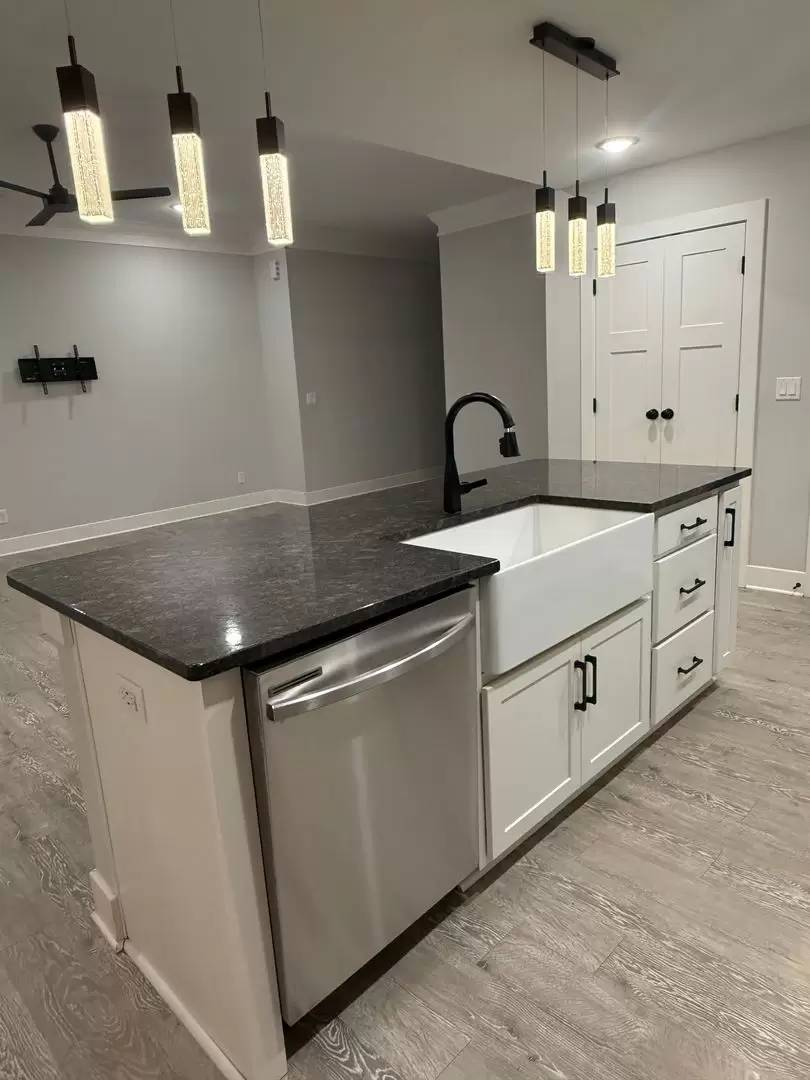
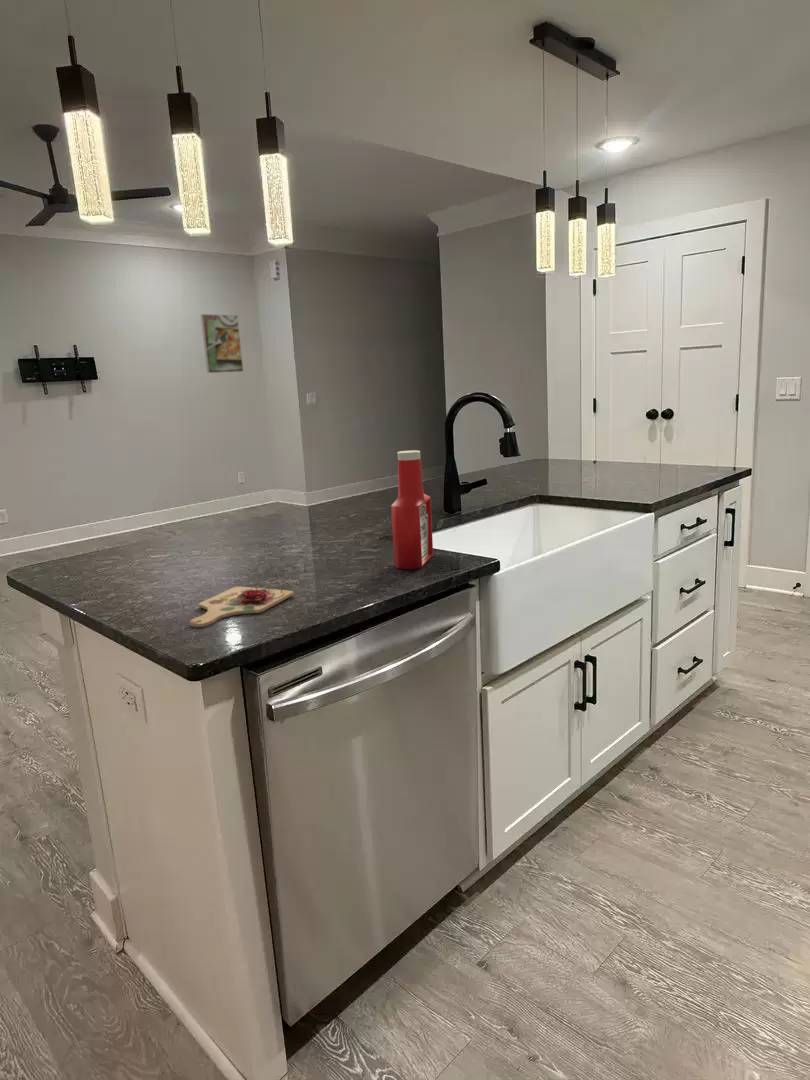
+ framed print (222, 343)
+ soap bottle (411, 507)
+ cutting board (231, 601)
